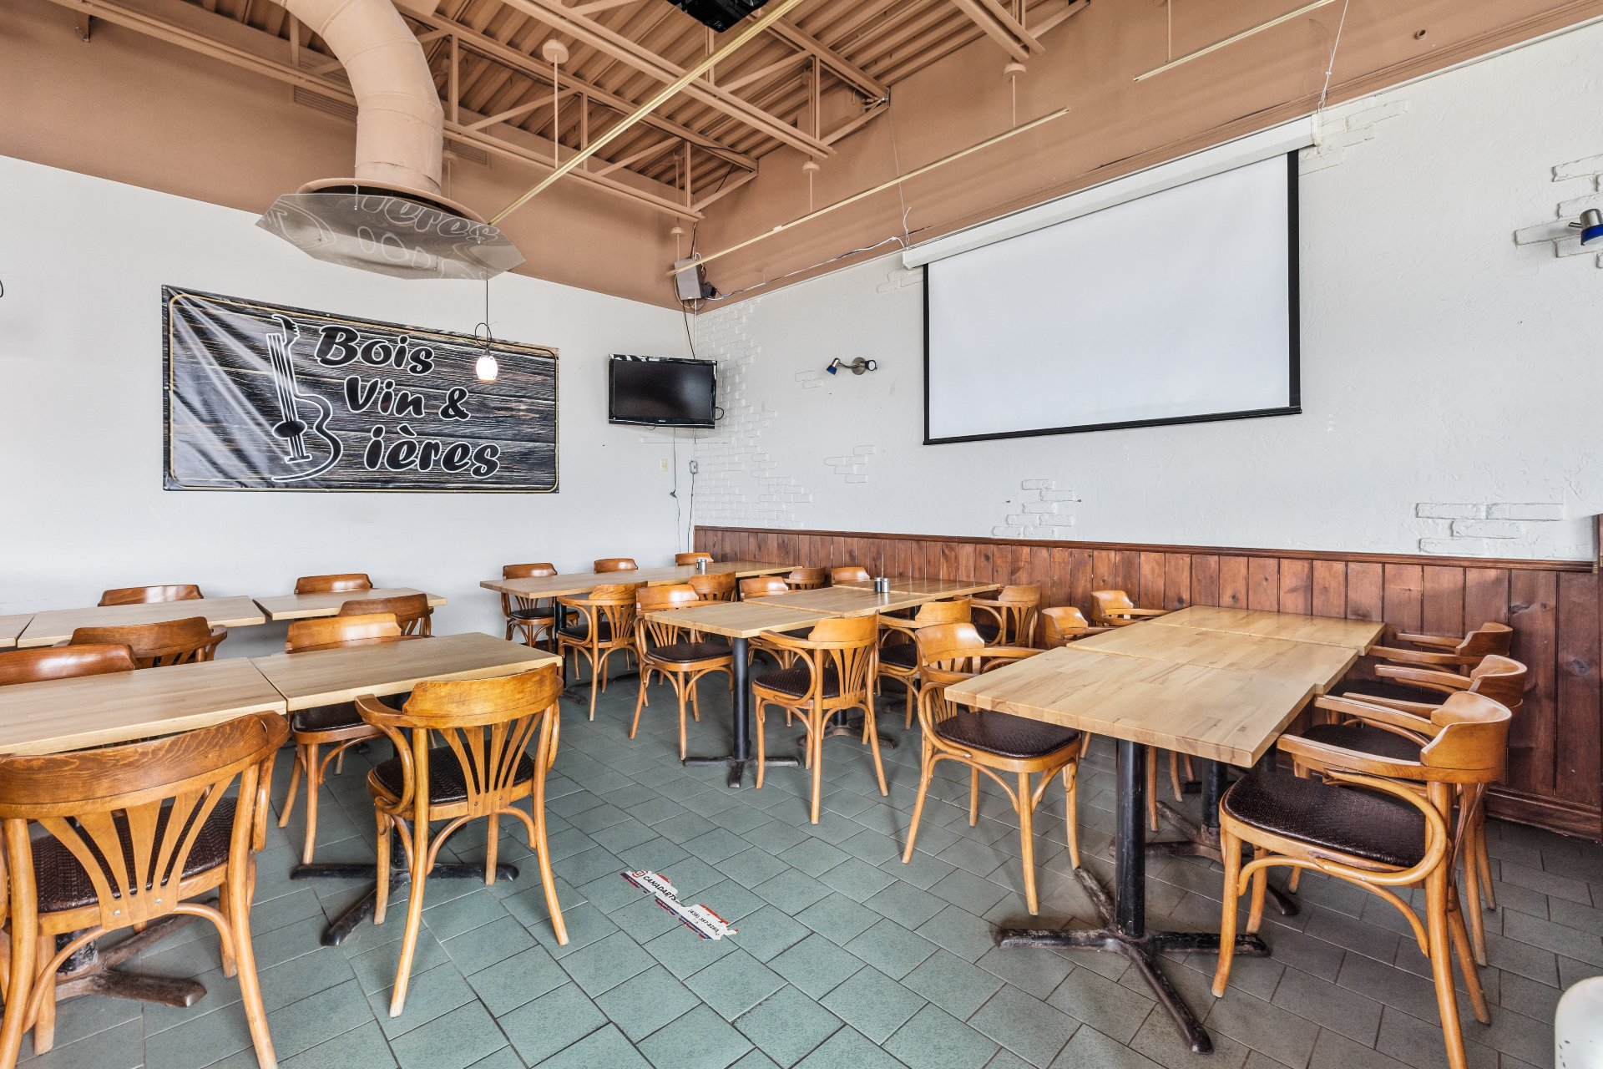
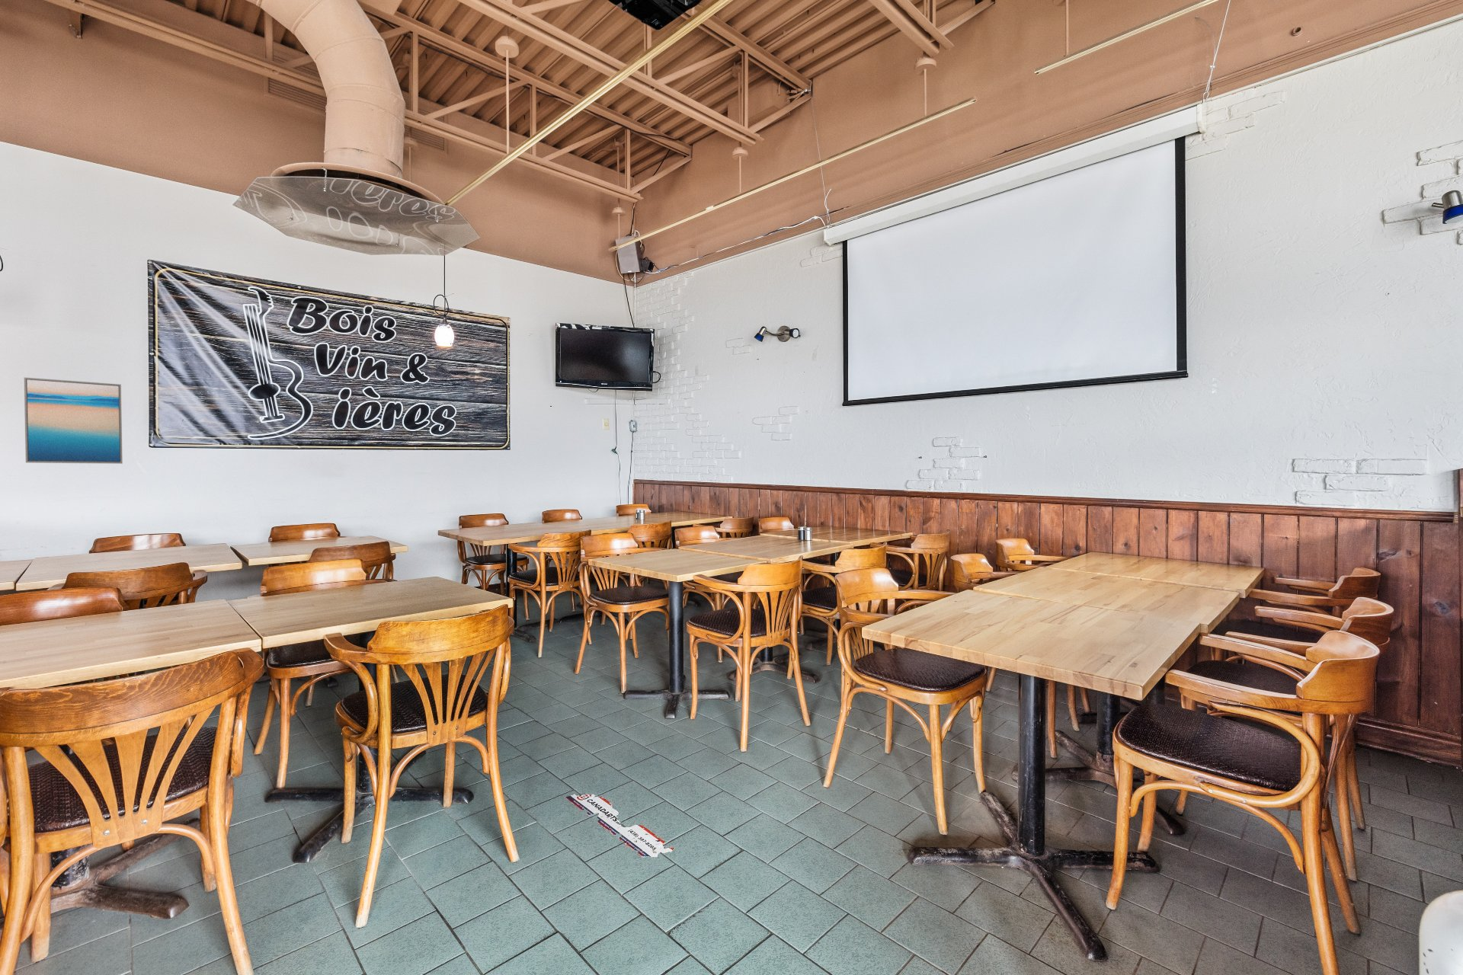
+ wall art (75, 422)
